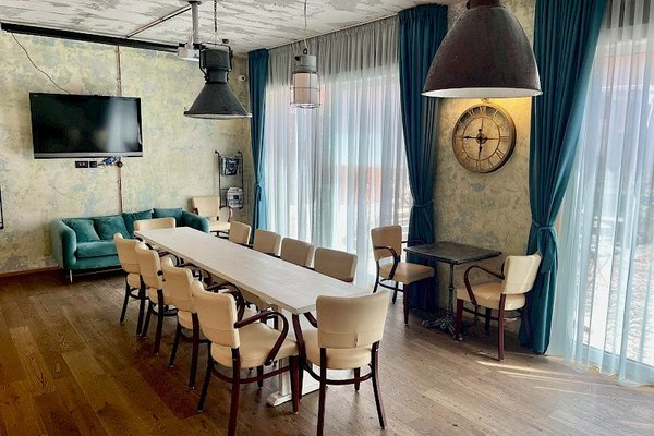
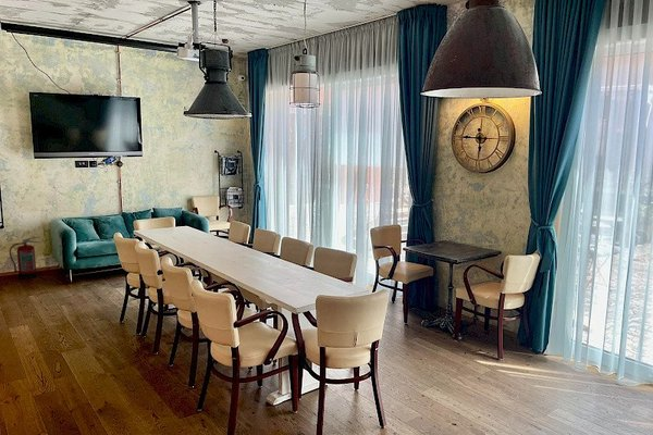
+ fire extinguisher (26, 257)
